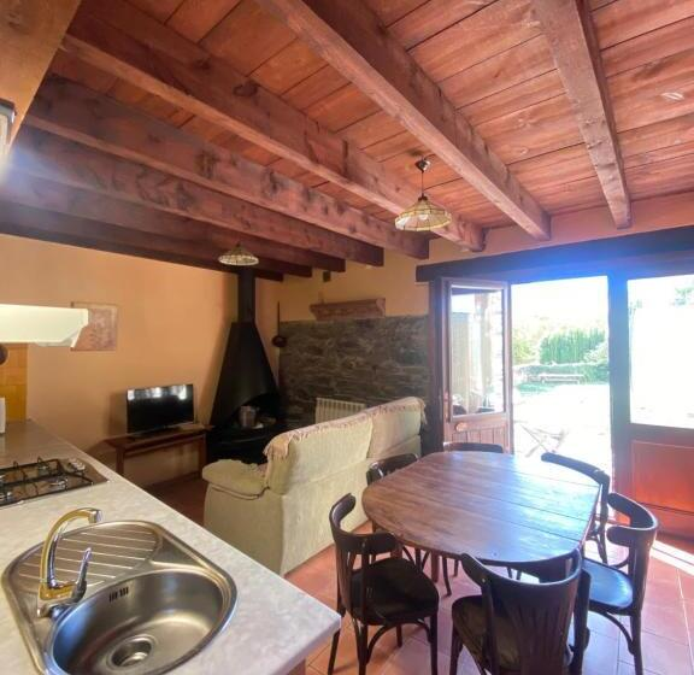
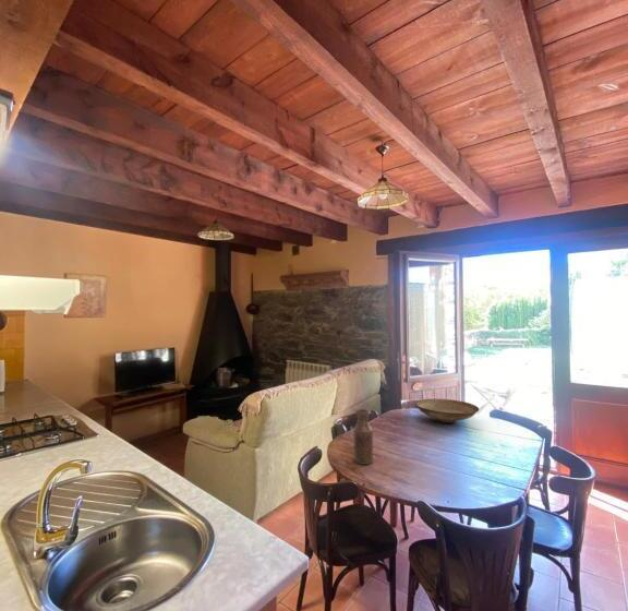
+ decorative bowl (446, 412)
+ bottle (363, 435)
